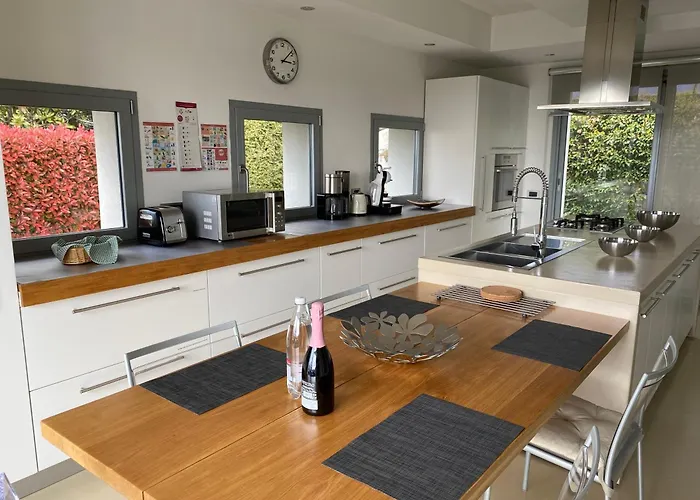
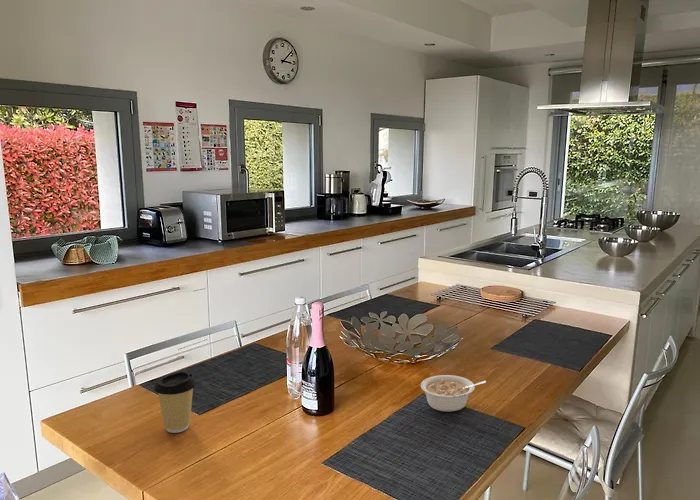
+ coffee cup (176, 402)
+ legume (448, 392)
